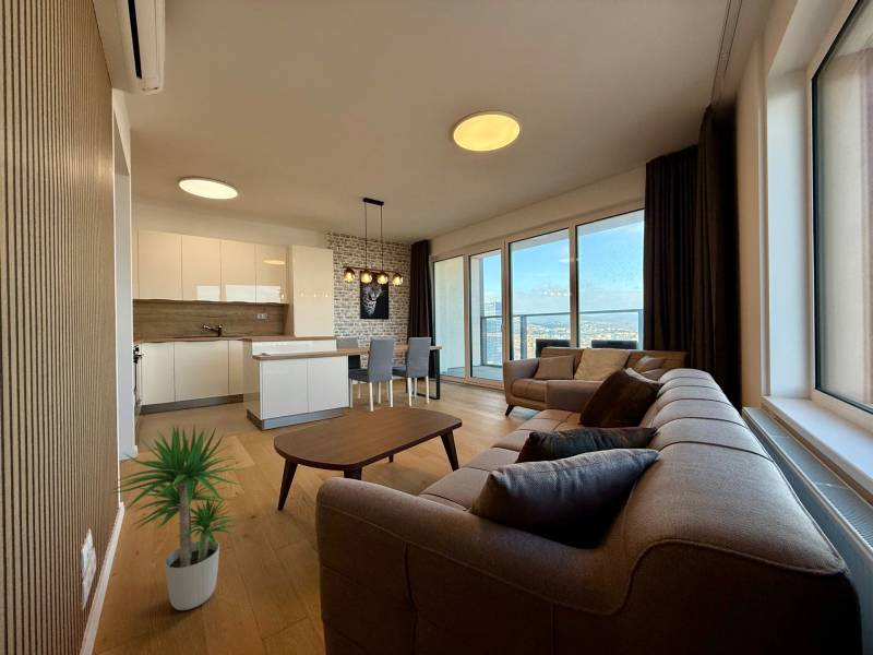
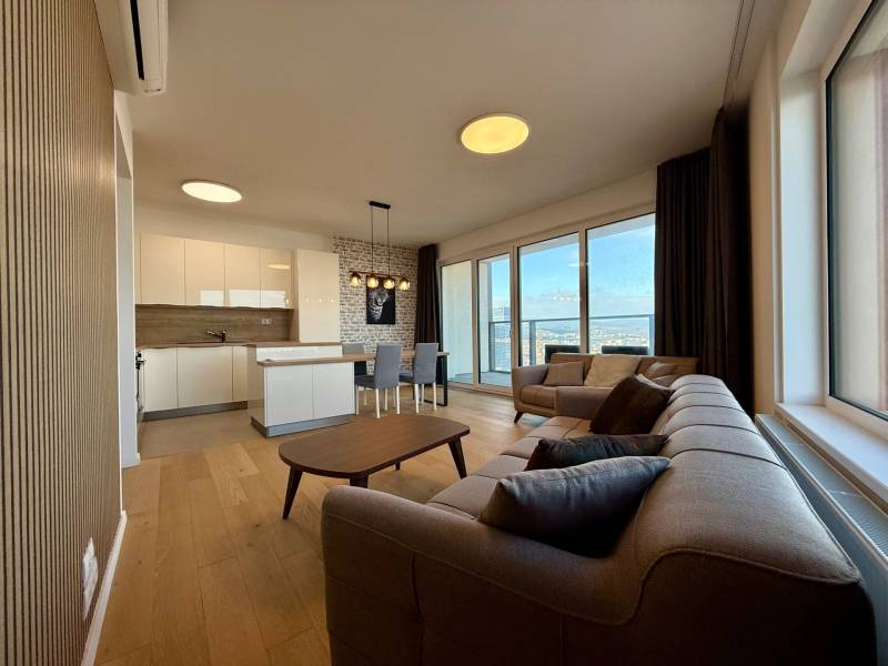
- potted plant (183, 512)
